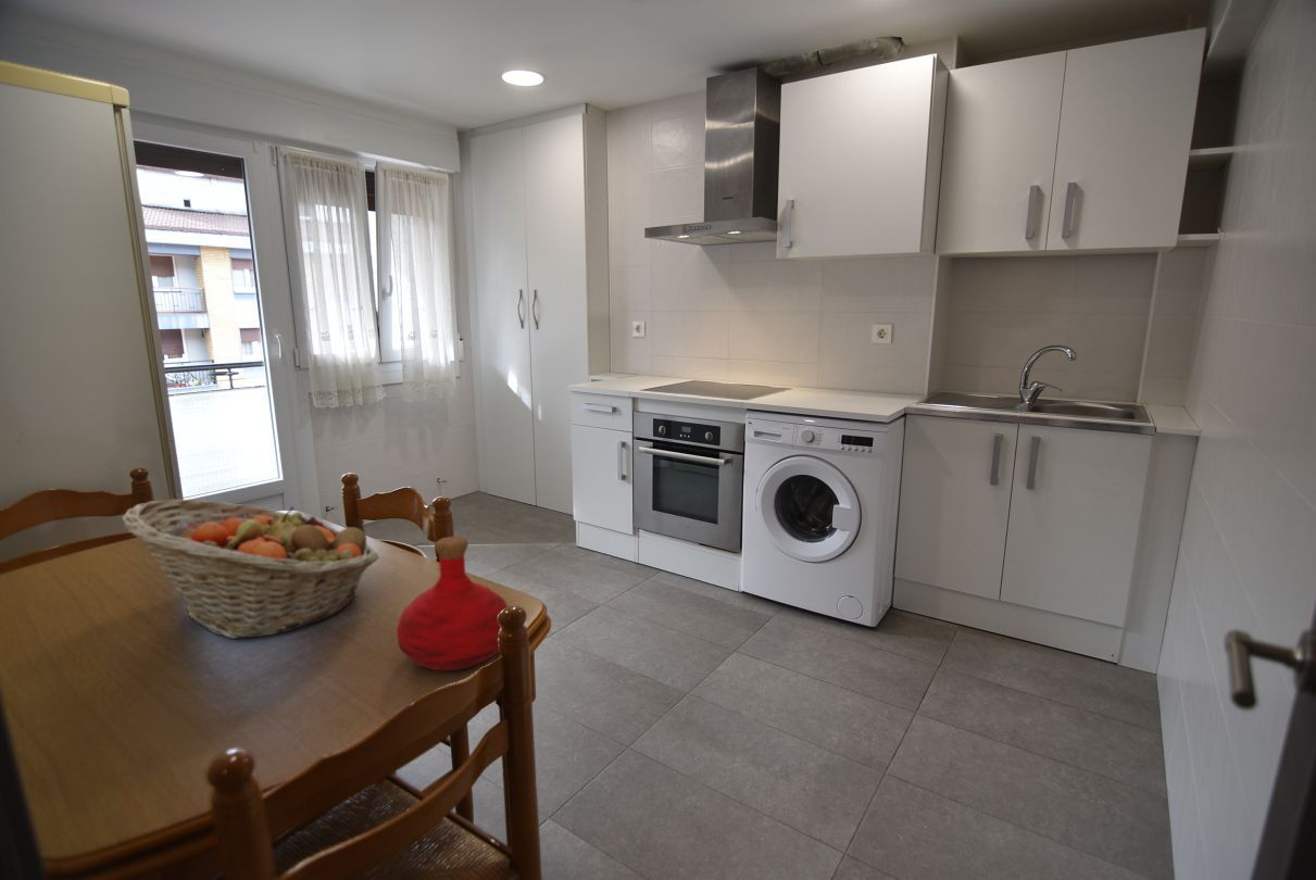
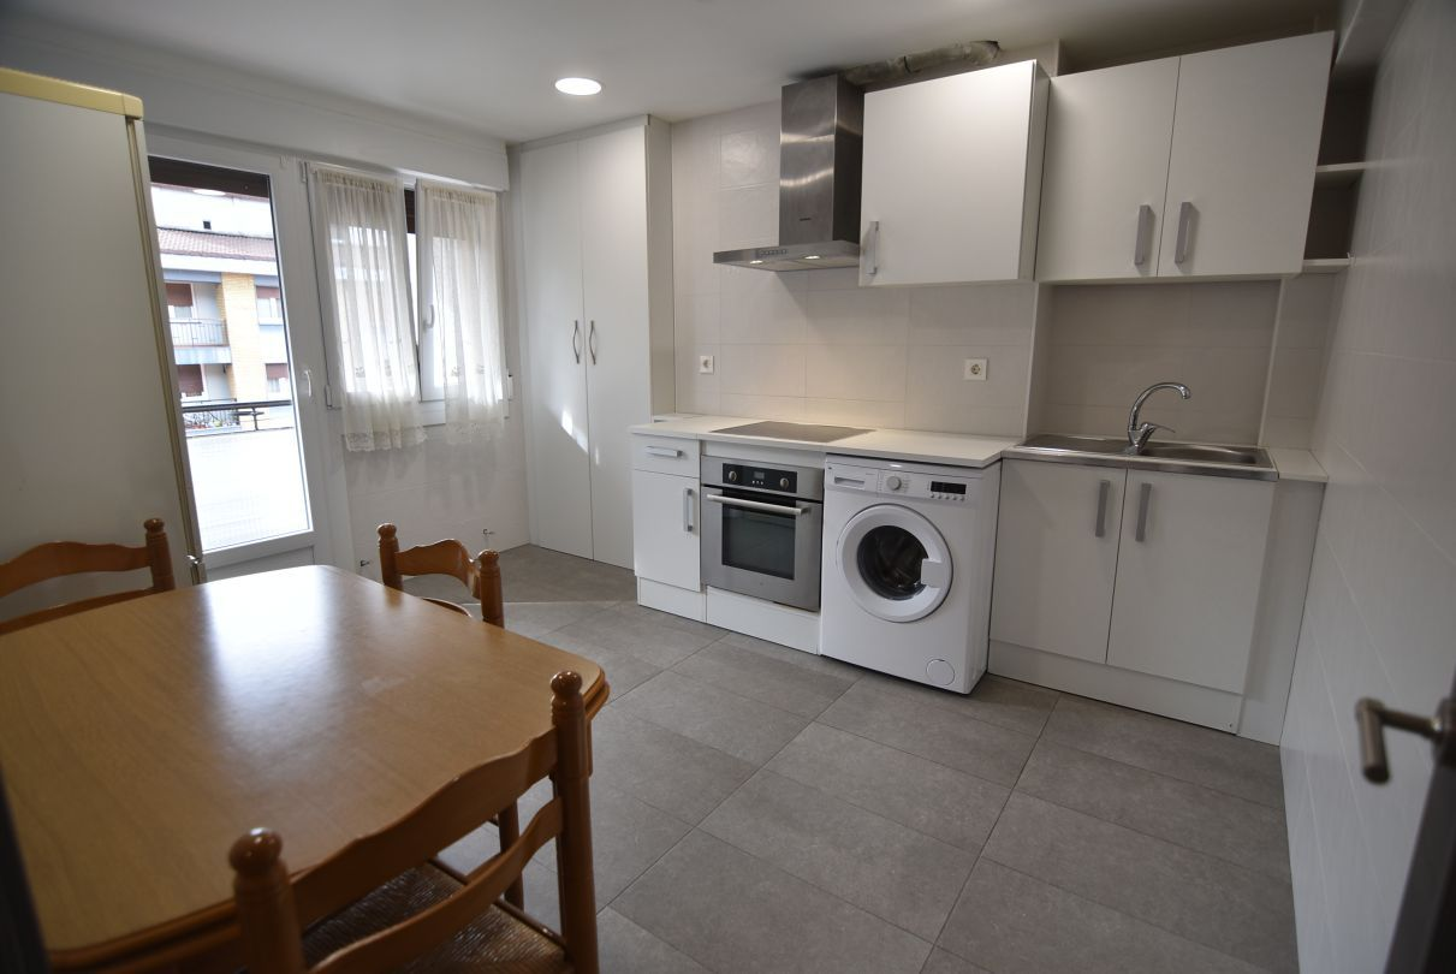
- fruit basket (259, 552)
- bottle (453, 598)
